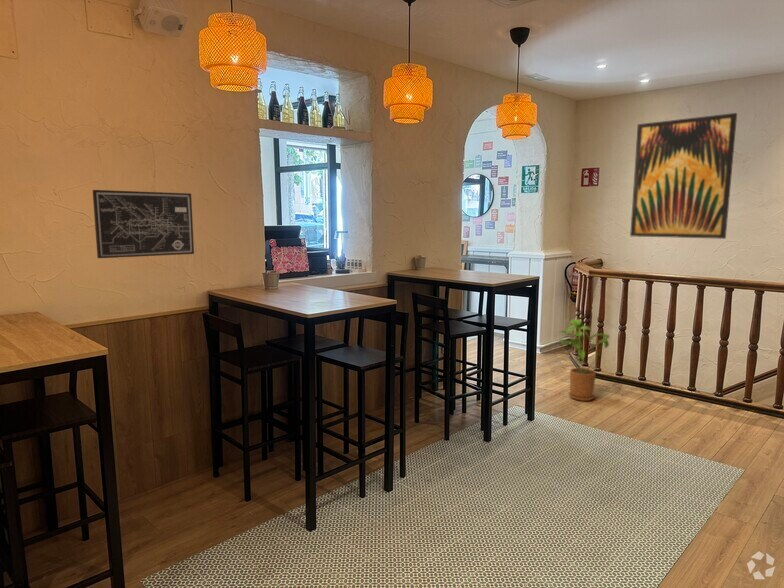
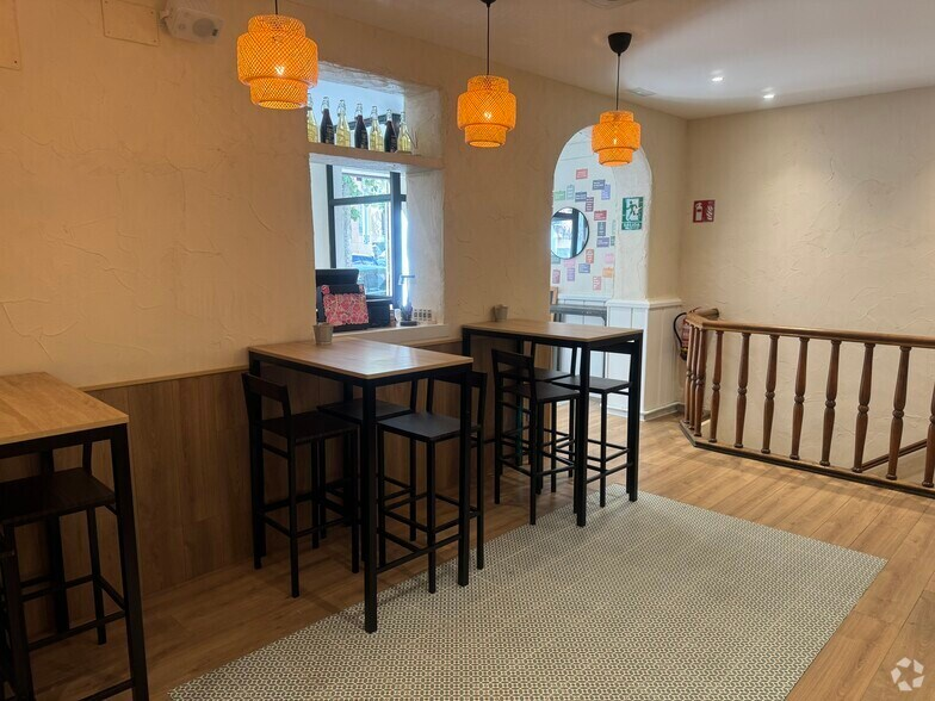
- wall art (679, 179)
- wall art (146, 224)
- house plant (578, 357)
